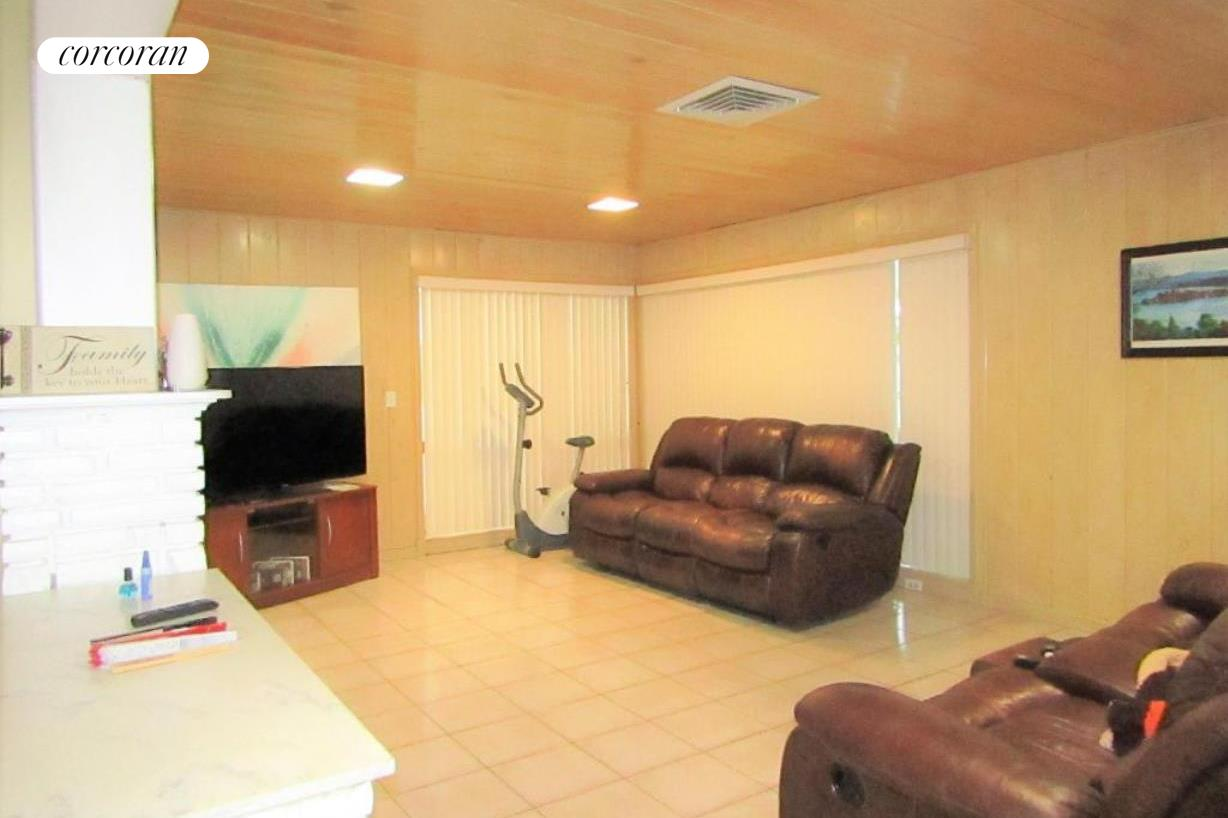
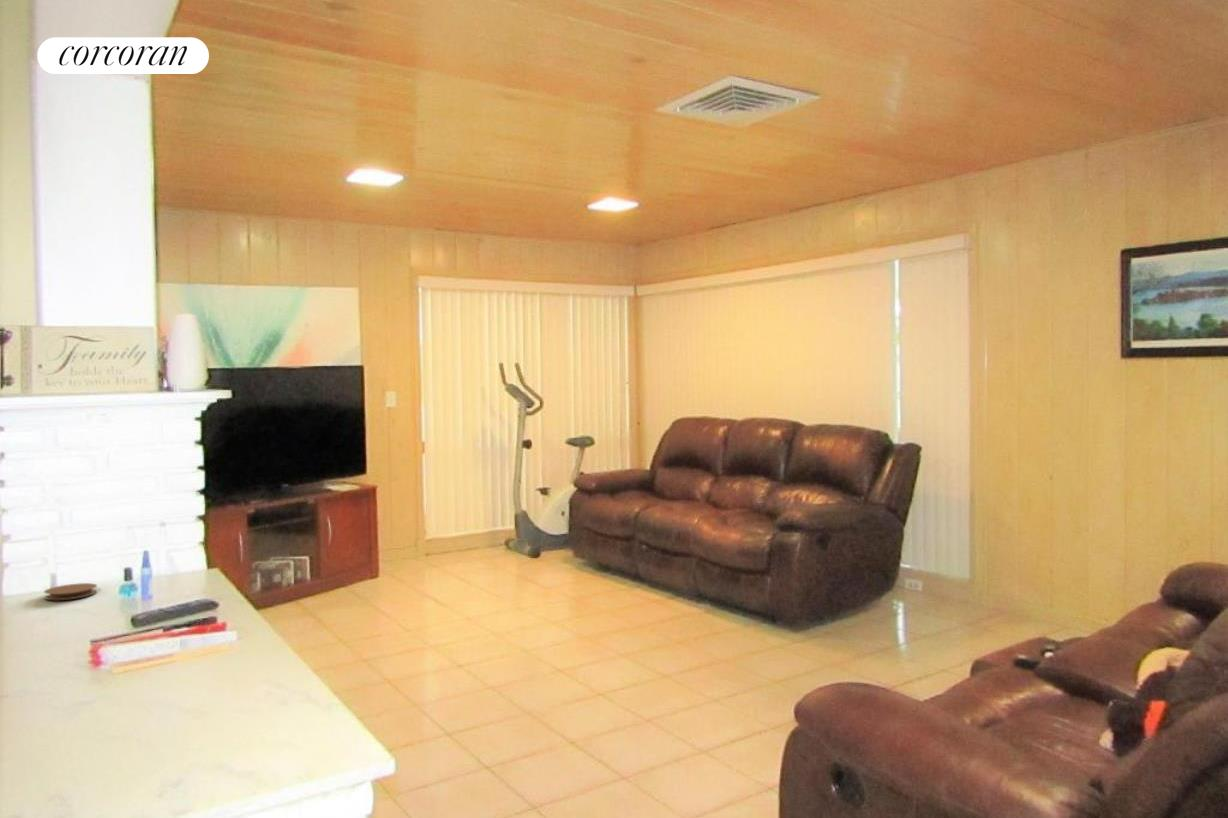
+ coaster (71, 591)
